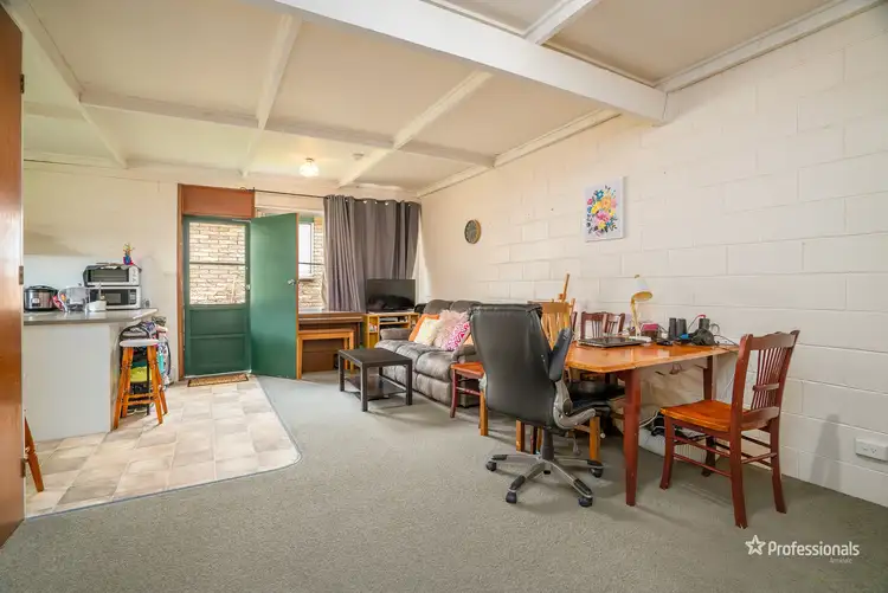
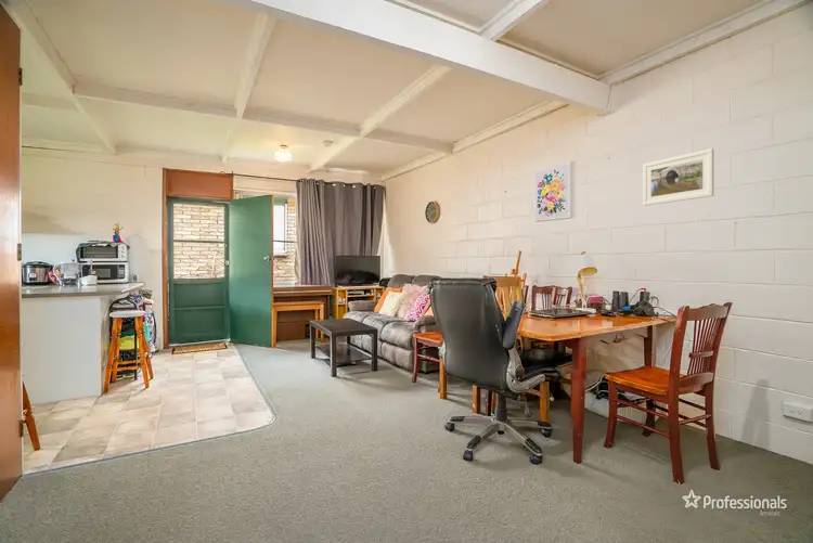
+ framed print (675, 179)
